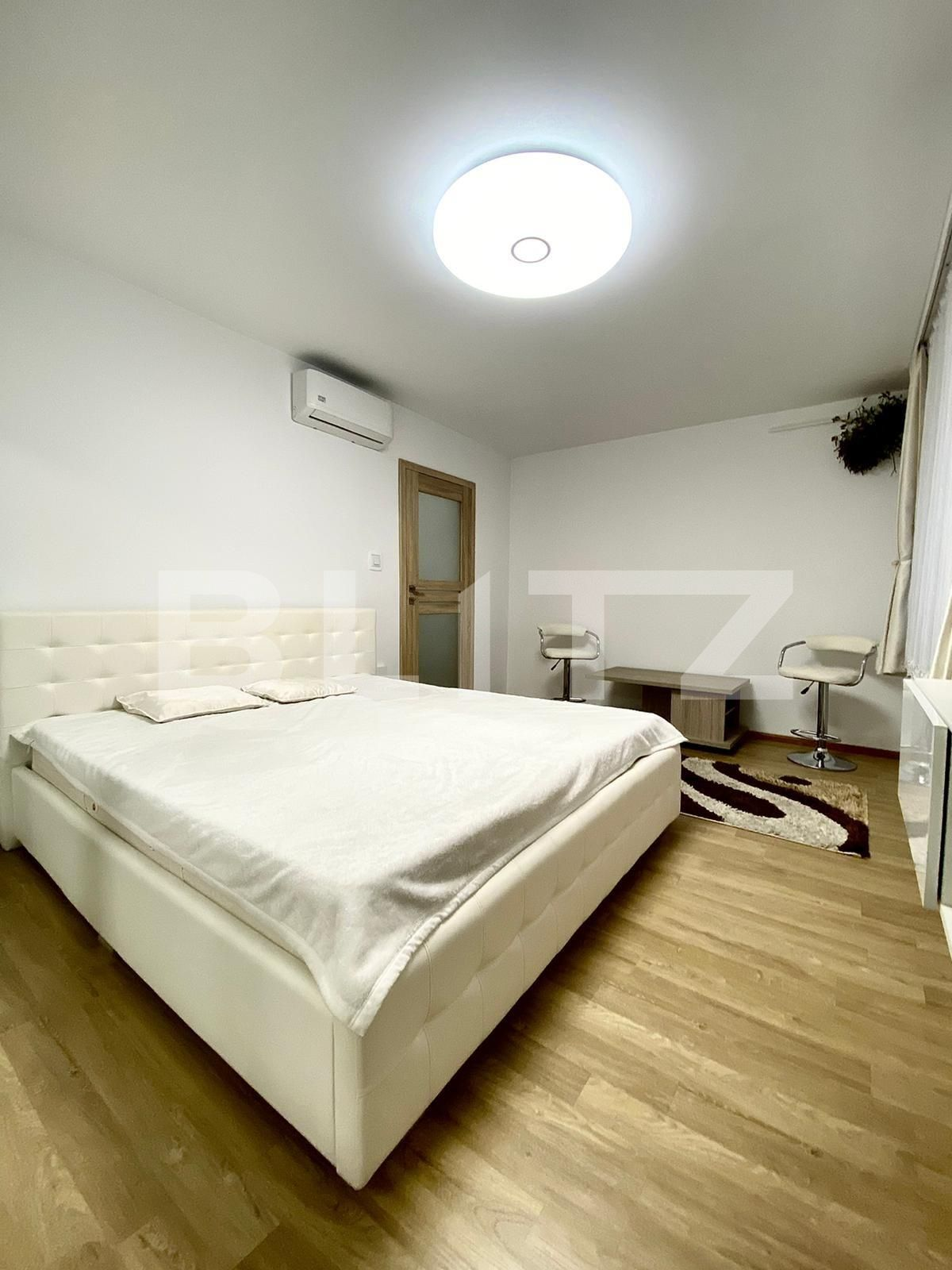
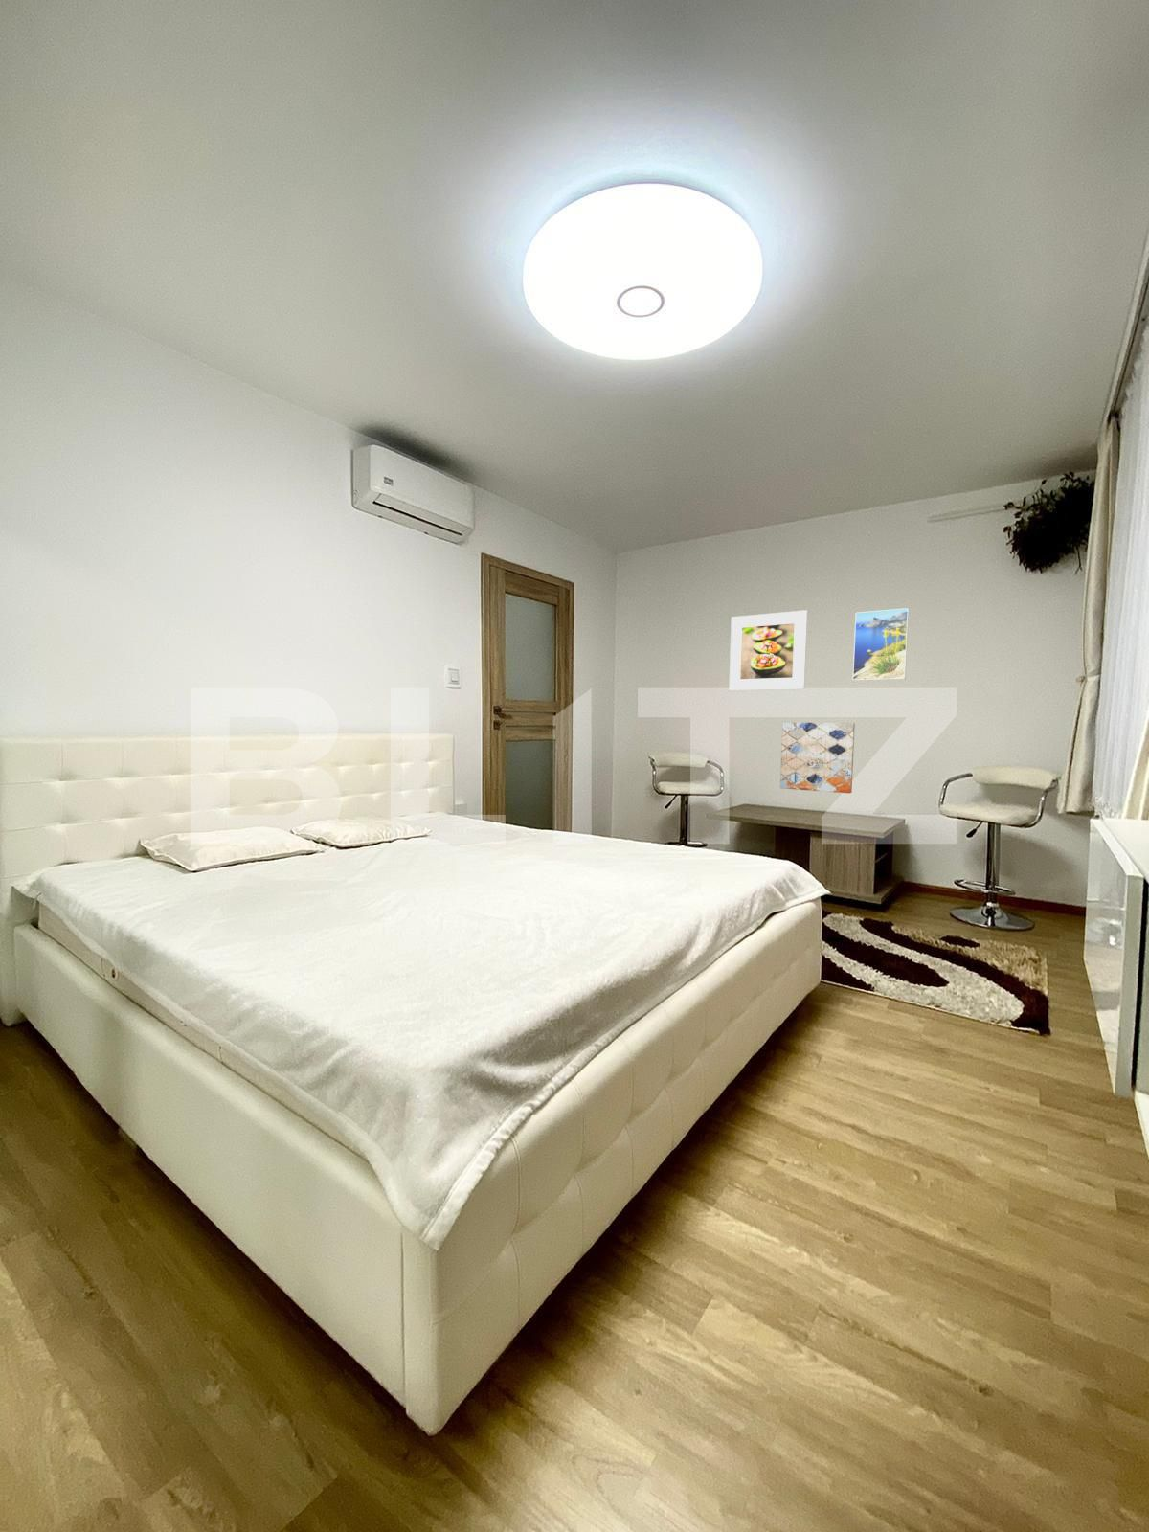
+ wall art (816, 756)
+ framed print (766, 653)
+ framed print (880, 644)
